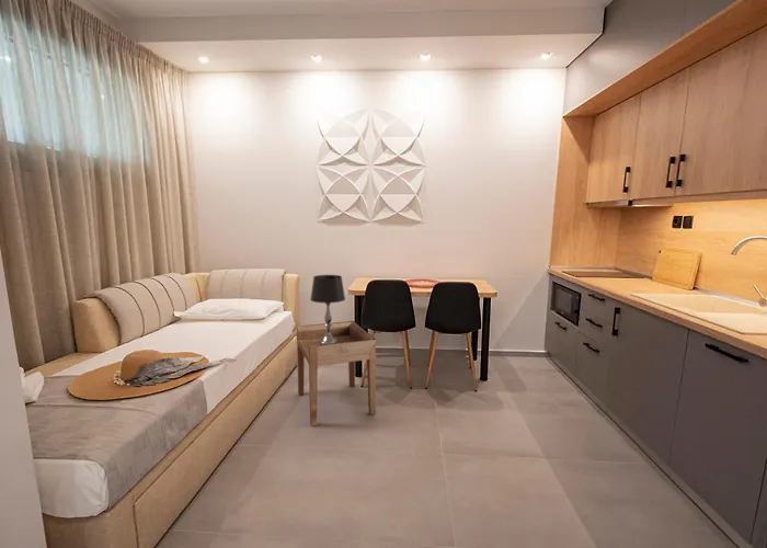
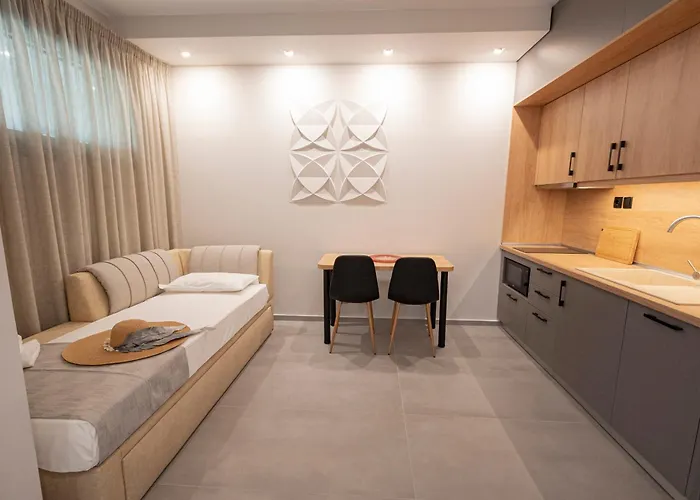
- side table (334, 363)
- table lamp (328, 309)
